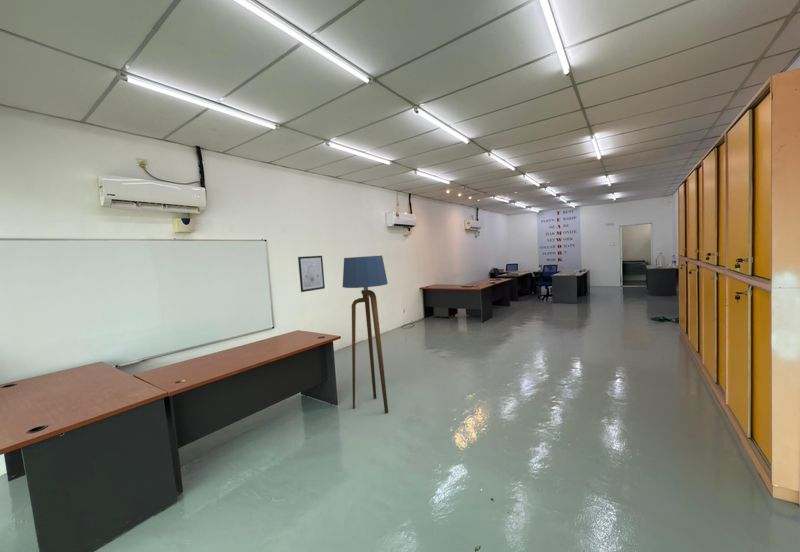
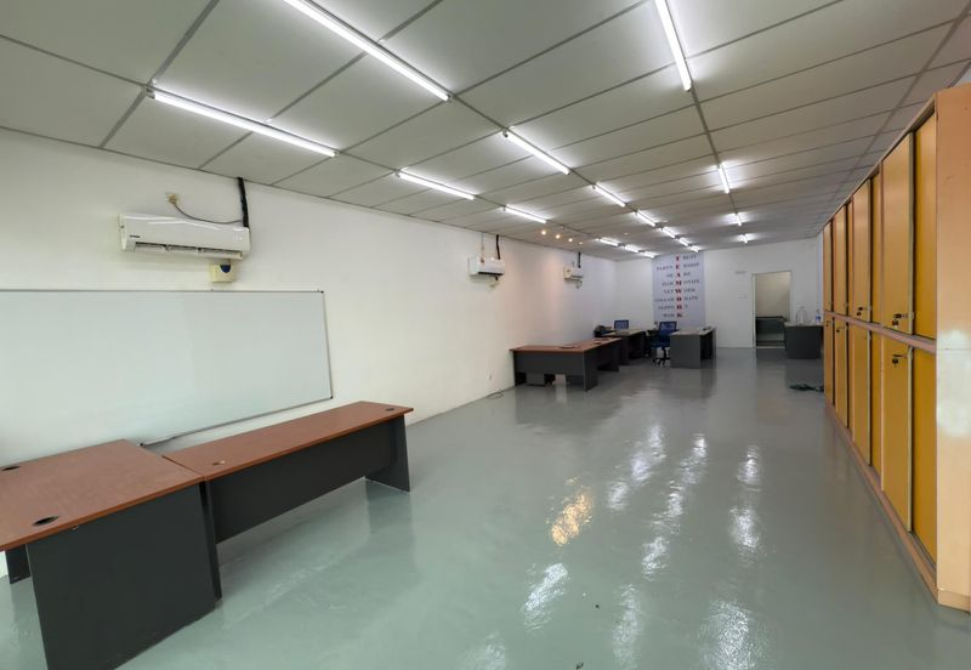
- floor lamp (369, 333)
- wall art (311, 273)
